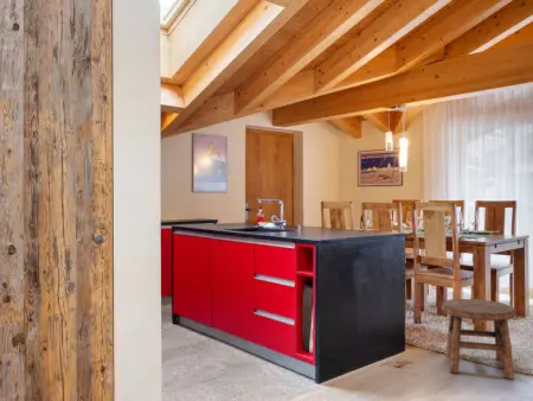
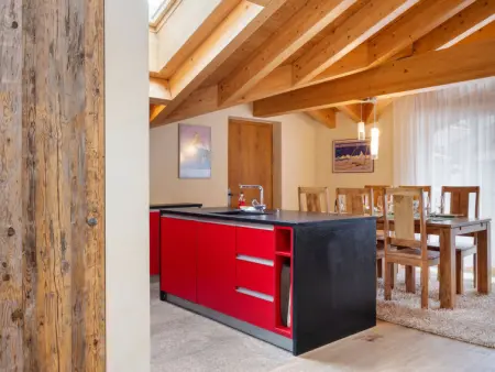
- stool (477, 335)
